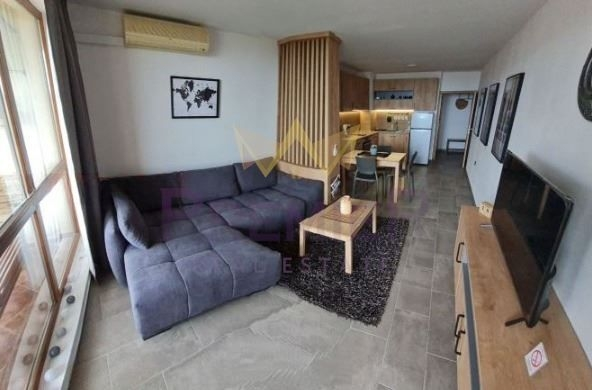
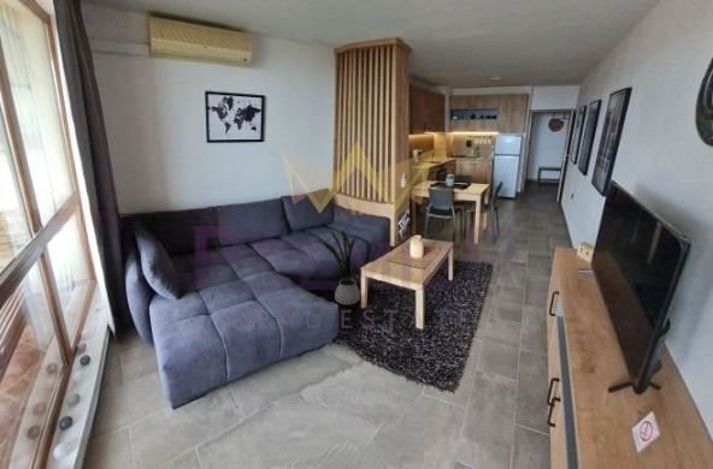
+ house plant (344, 263)
